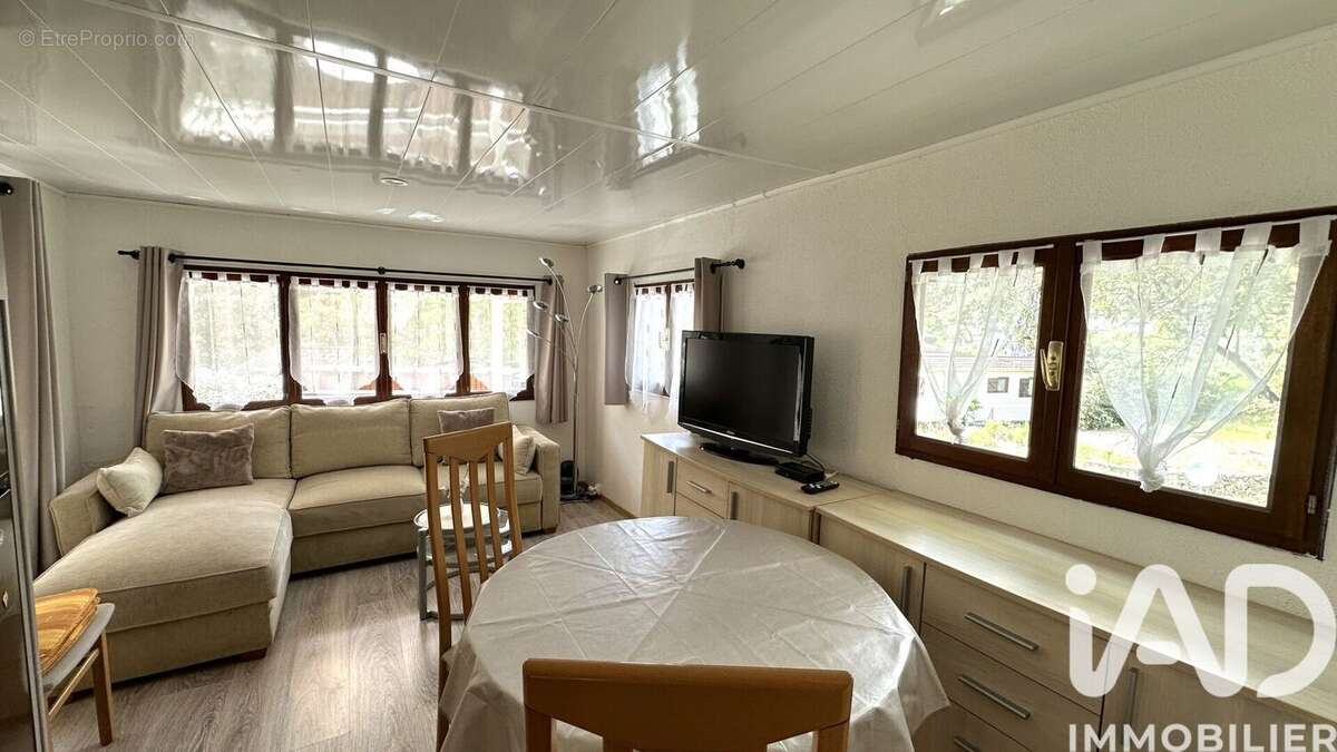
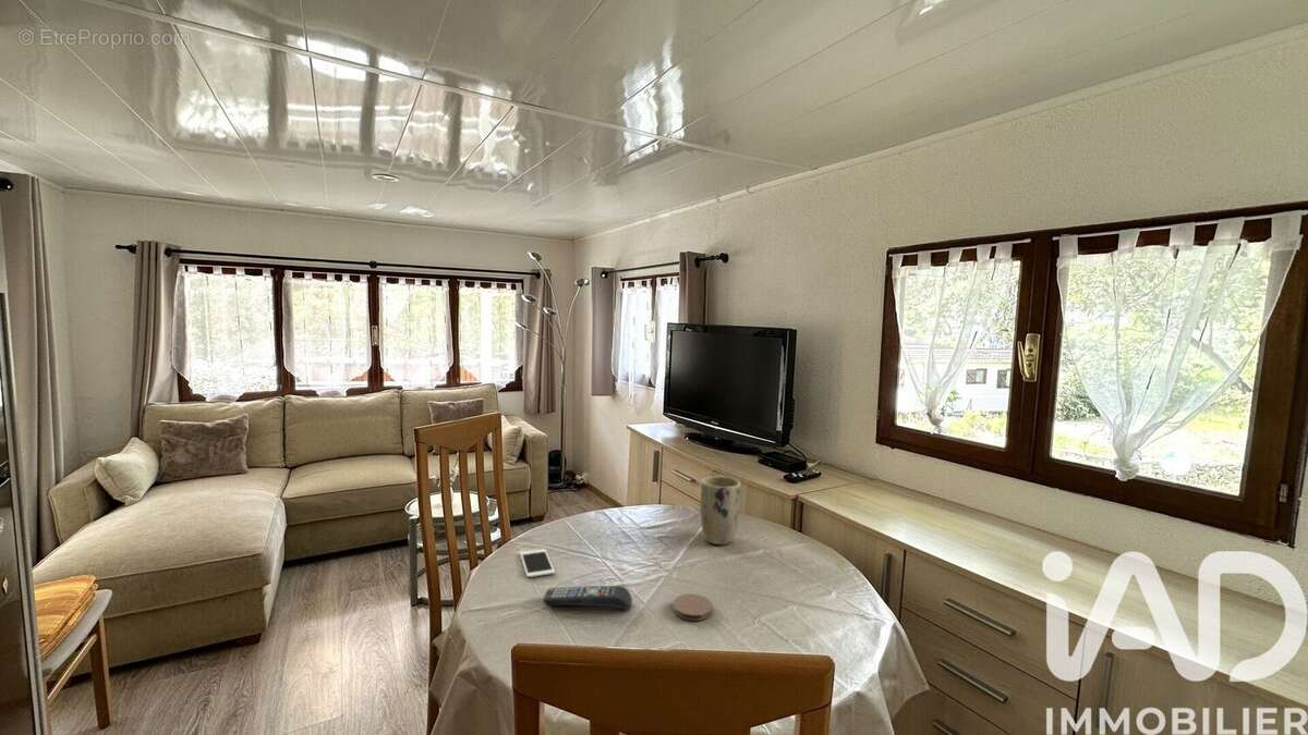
+ remote control (588, 597)
+ coaster (692, 607)
+ cell phone (536, 562)
+ plant pot (719, 510)
